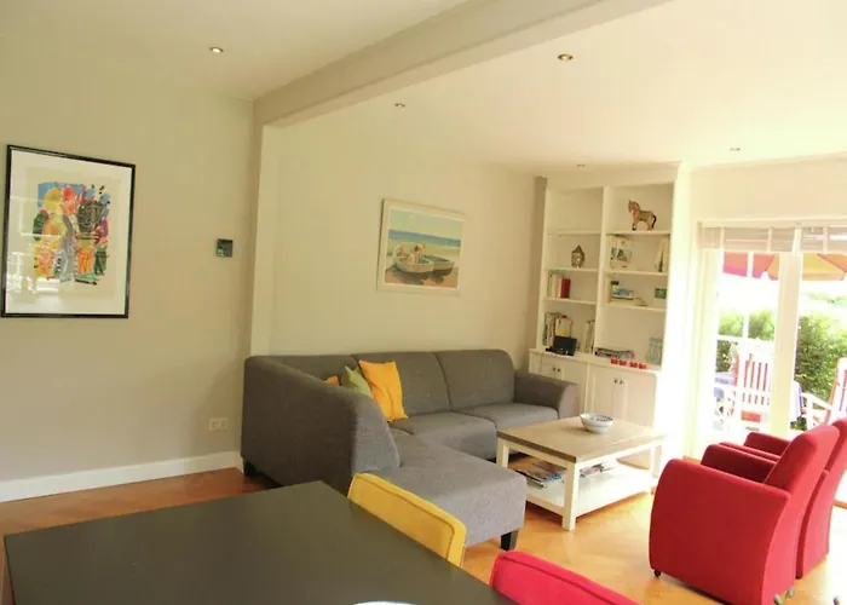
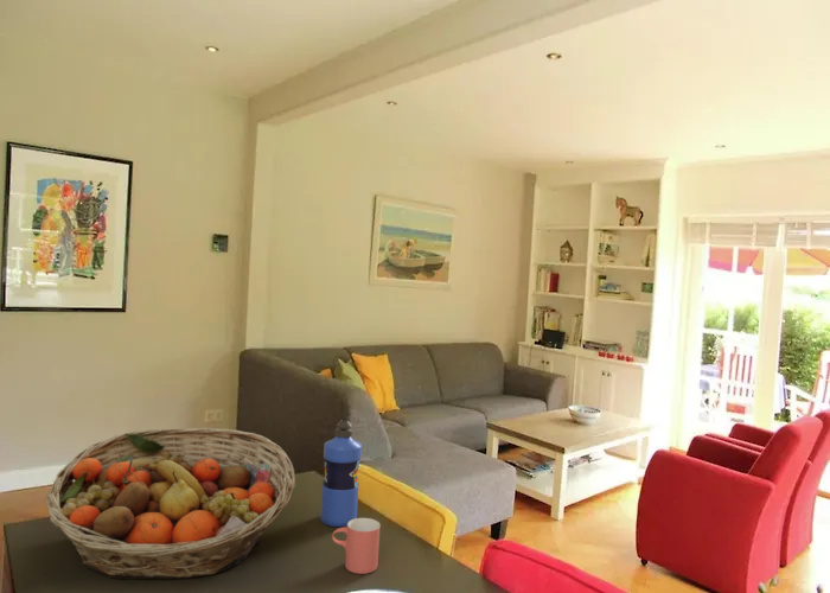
+ water bottle (341, 470)
+ cup (355, 544)
+ fruit basket (177, 496)
